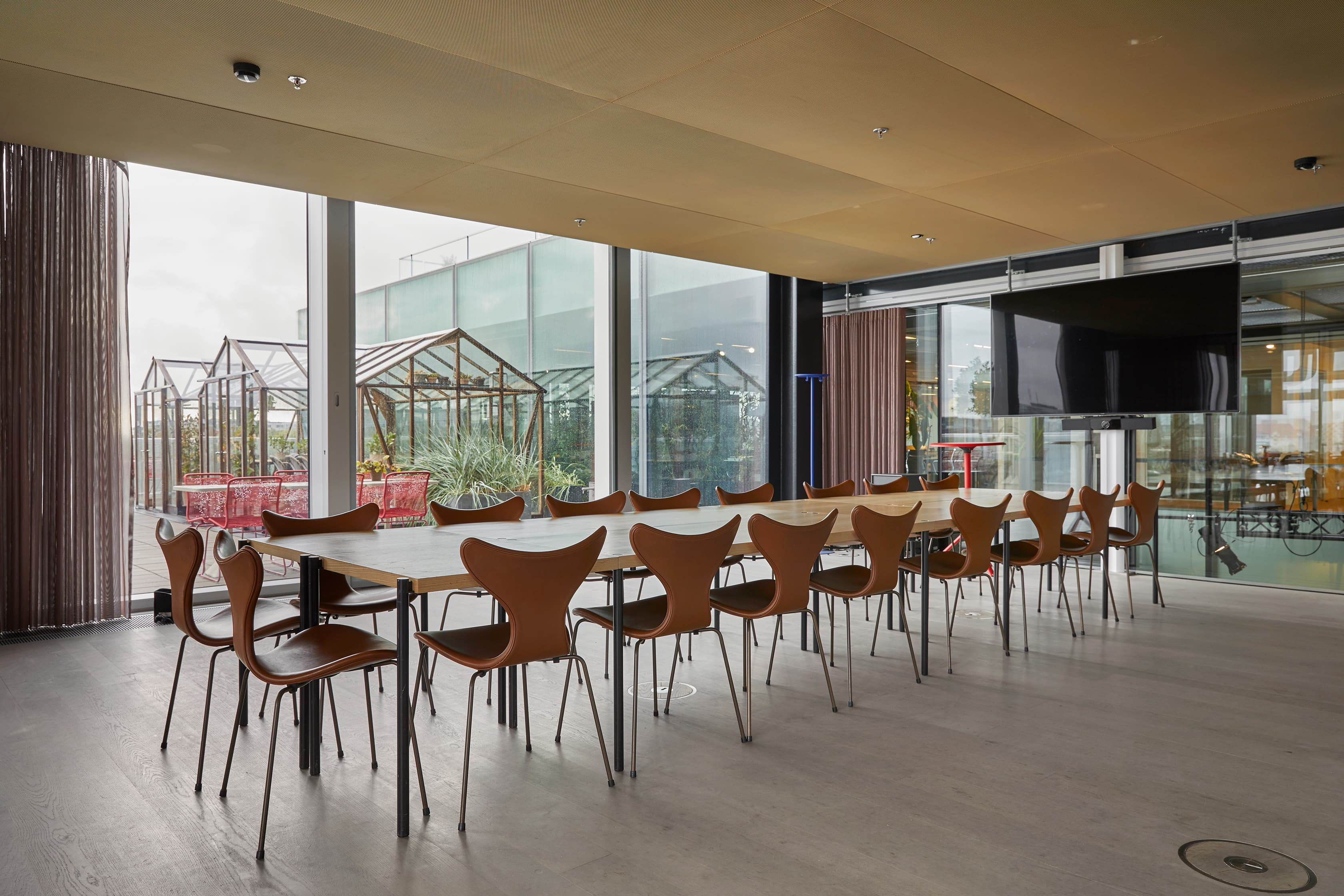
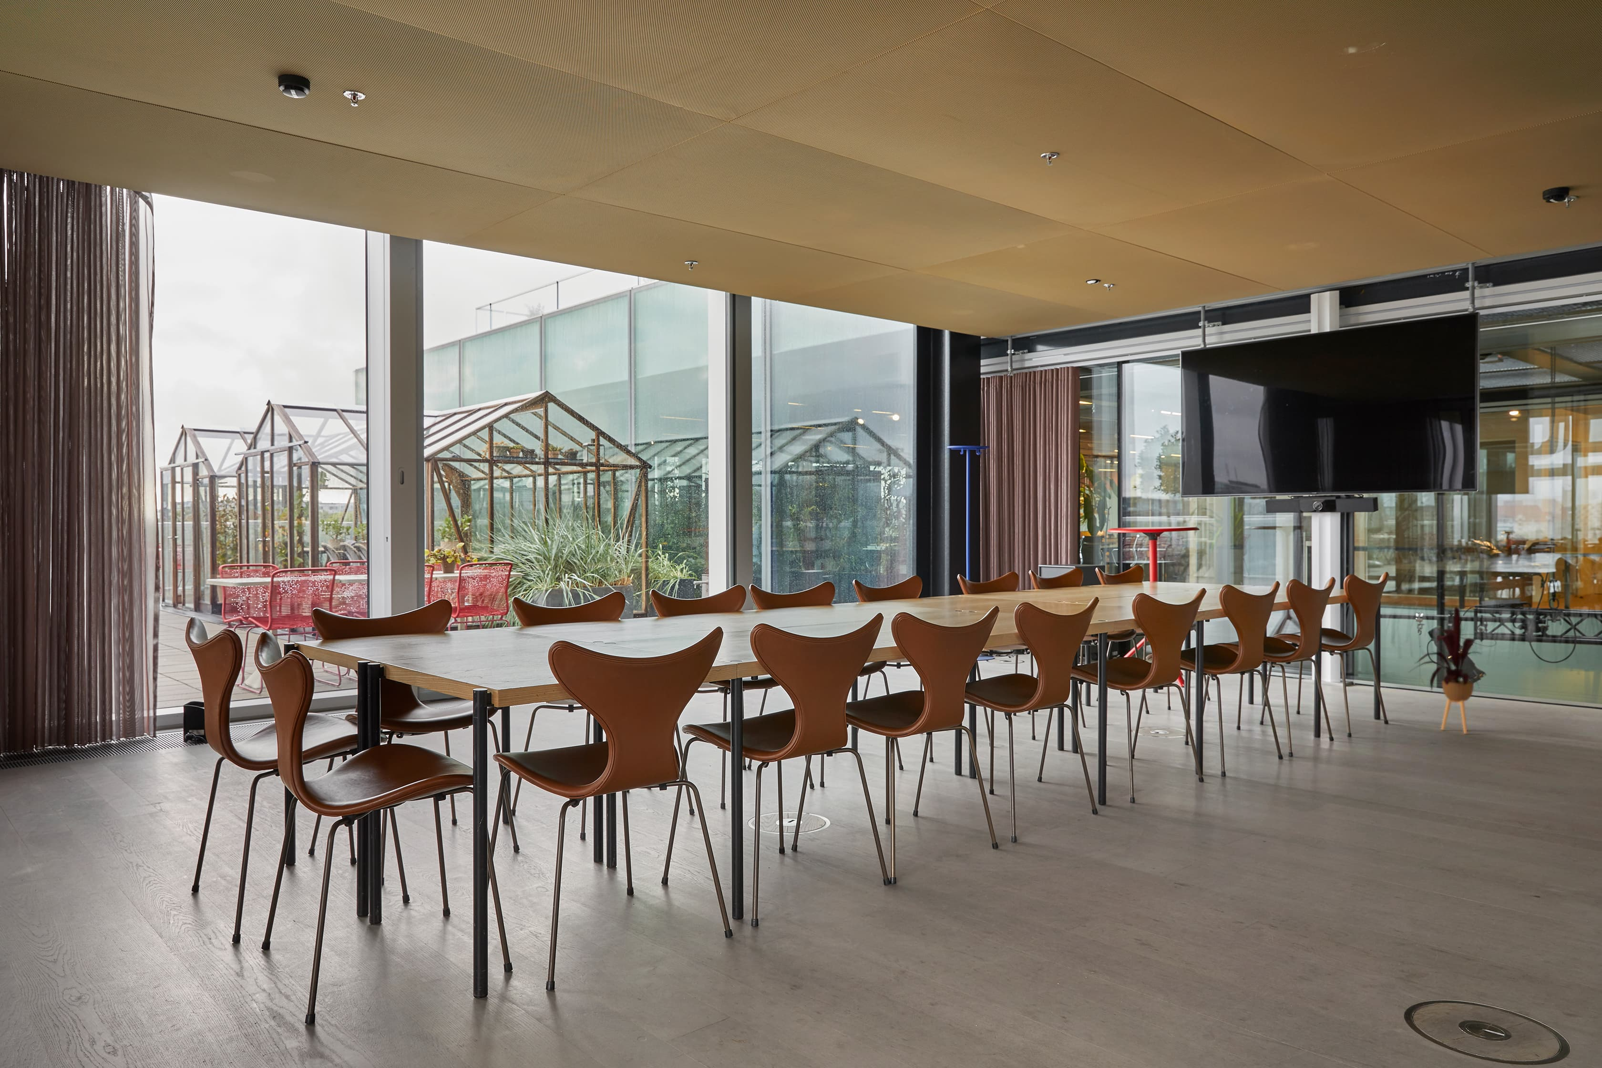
+ house plant (1448, 668)
